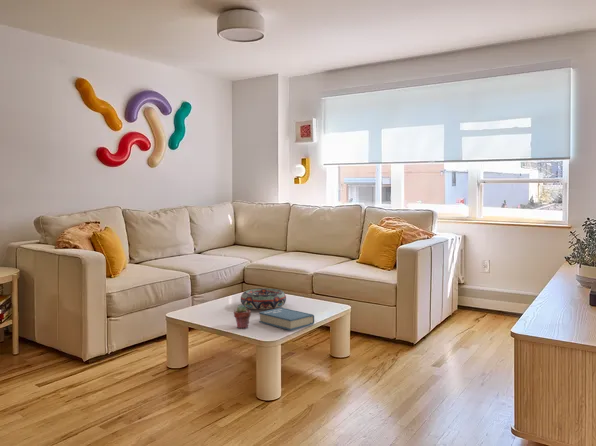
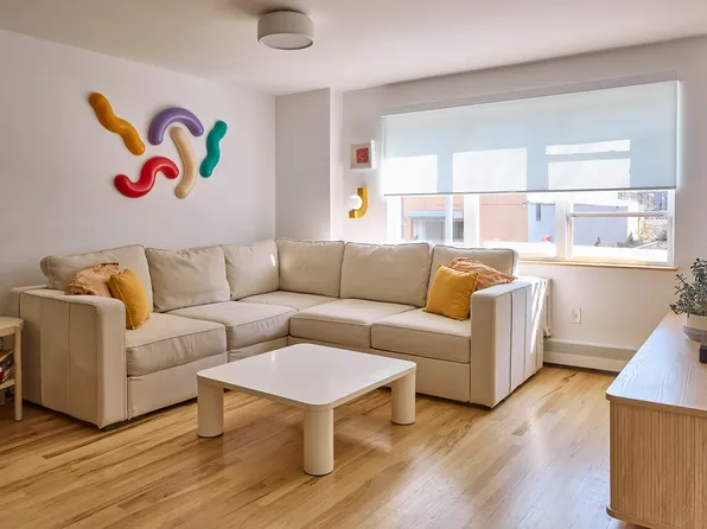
- book (286, 318)
- decorative bowl (263, 298)
- potted succulent (242, 315)
